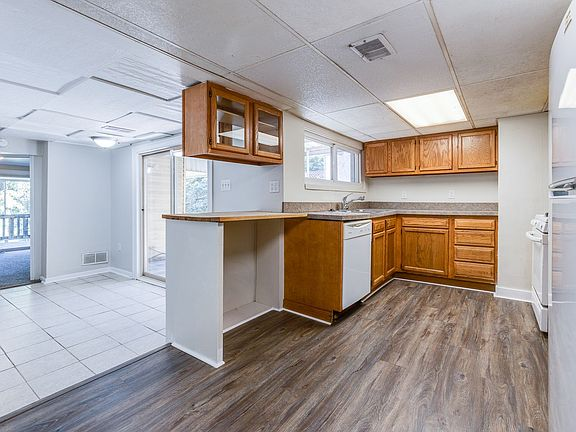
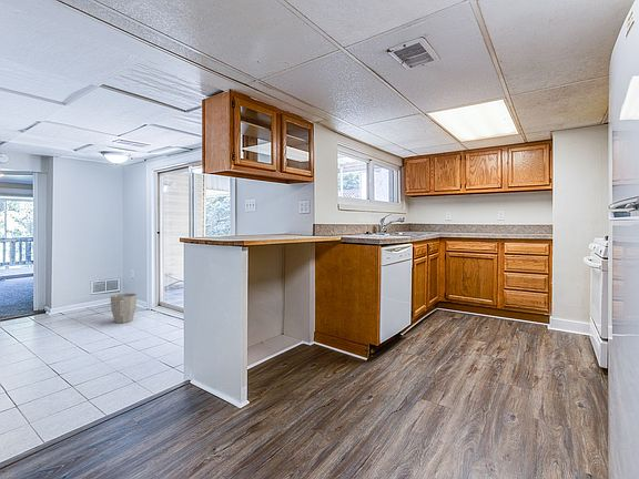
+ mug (124, 308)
